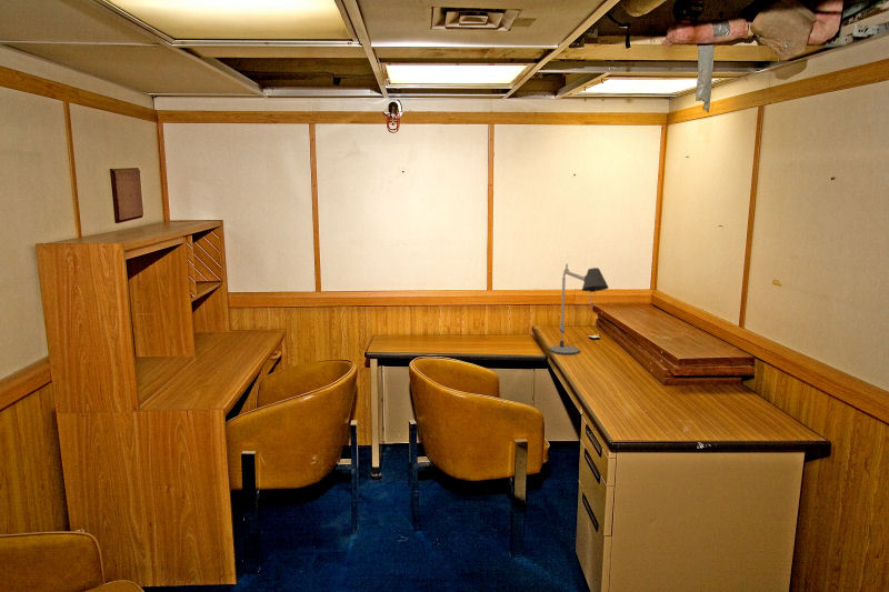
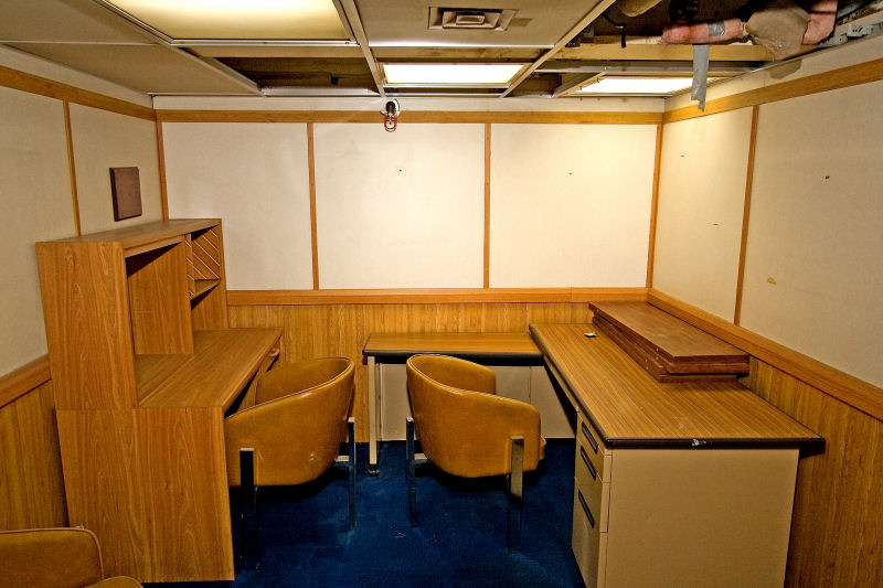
- desk lamp (563, 312)
